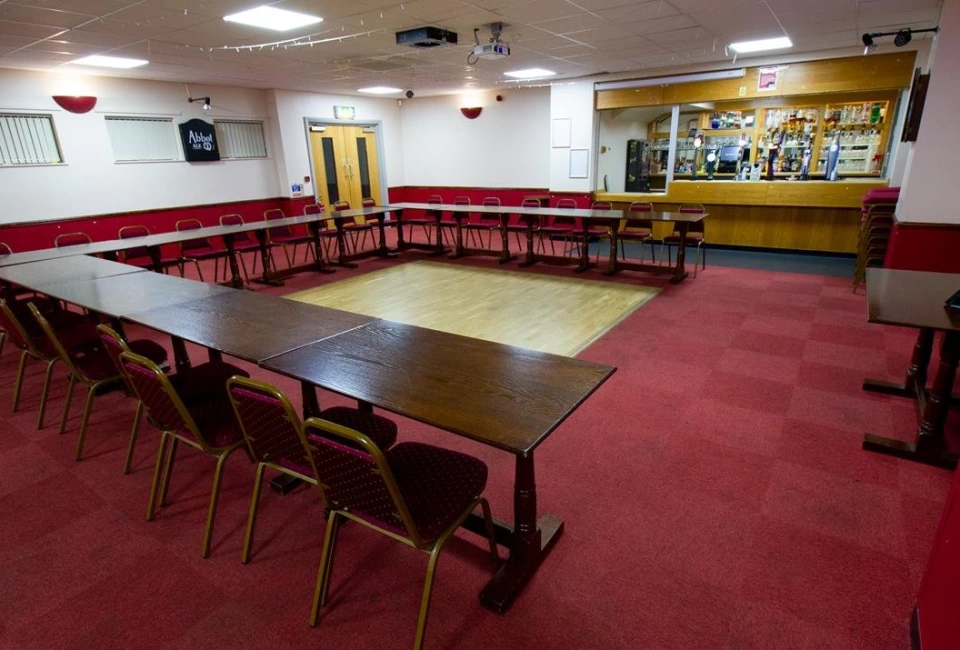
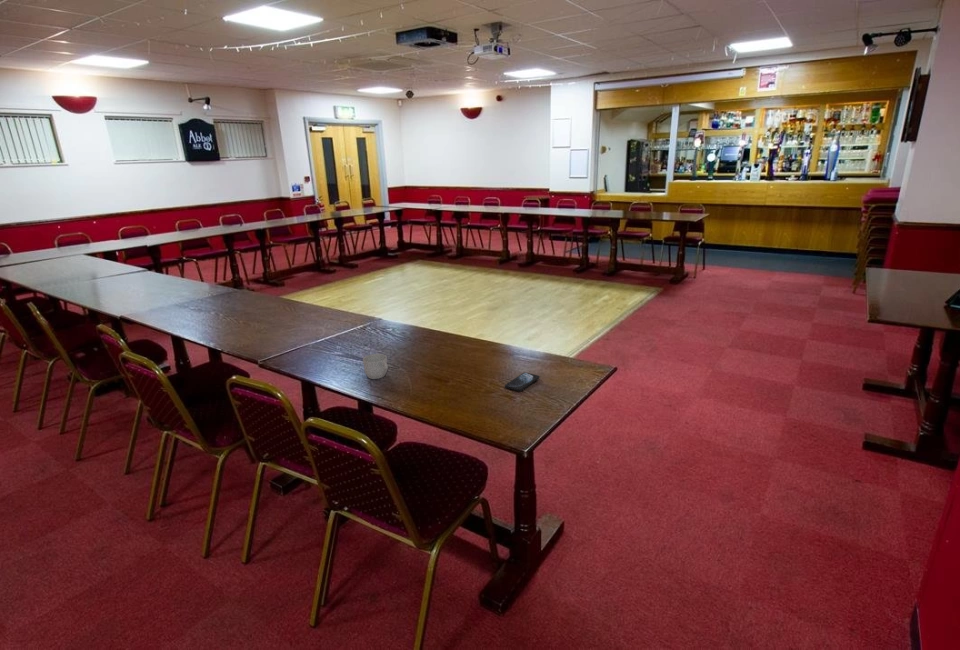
+ mug (377, 367)
+ smartphone (522, 381)
